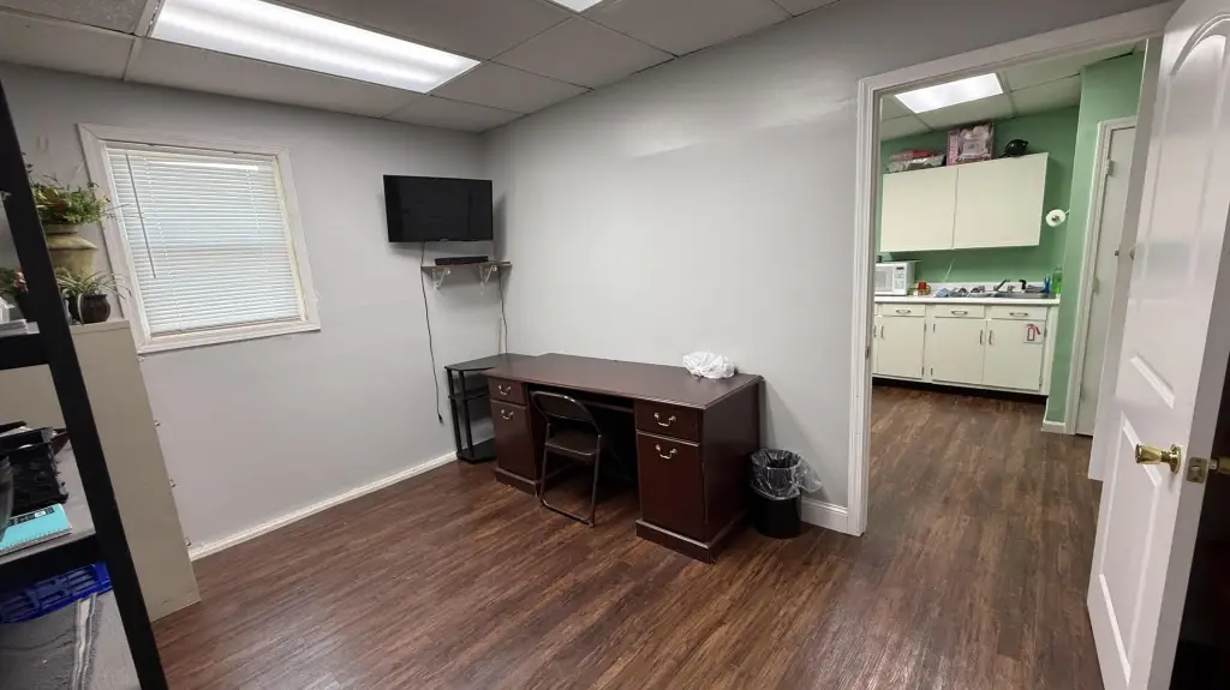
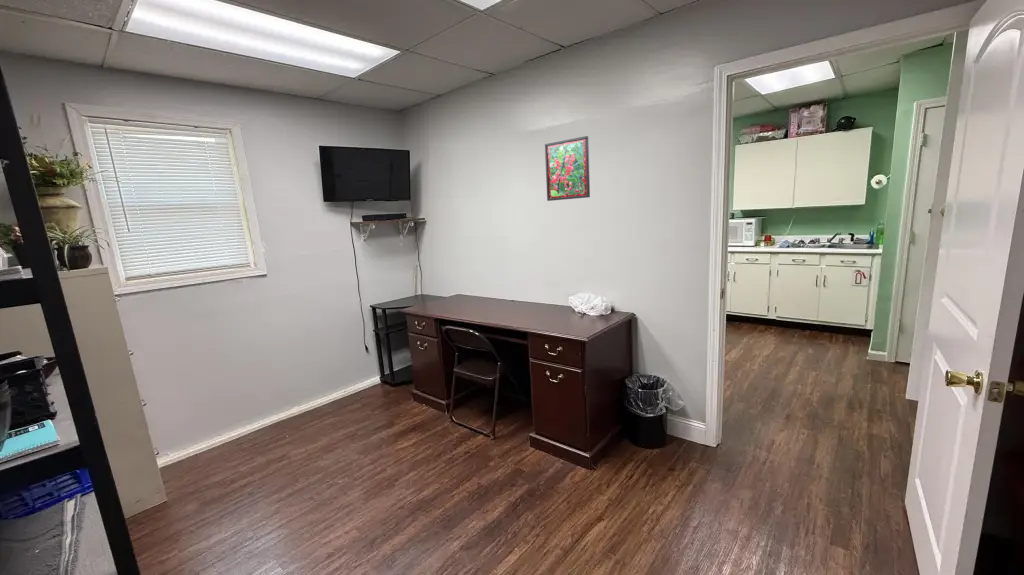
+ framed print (566, 170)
